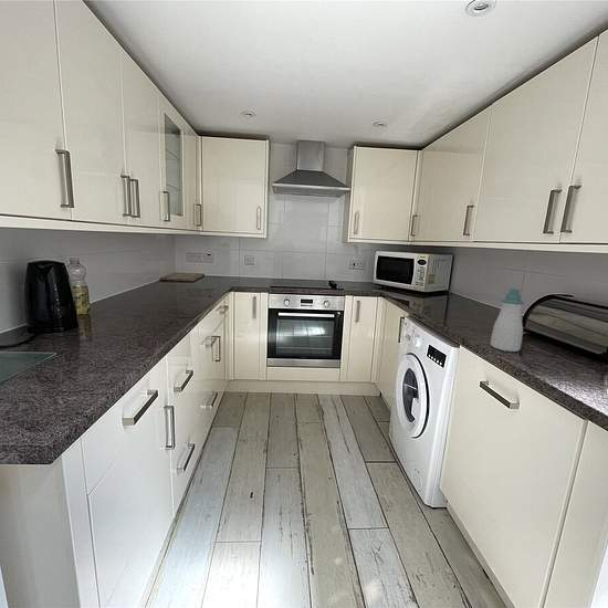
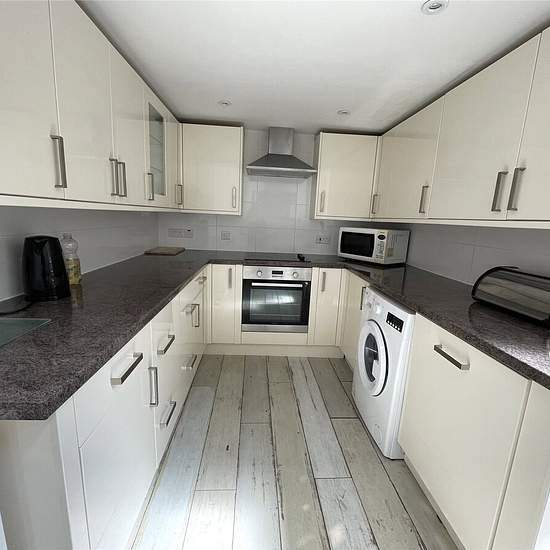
- soap bottle (510, 318)
